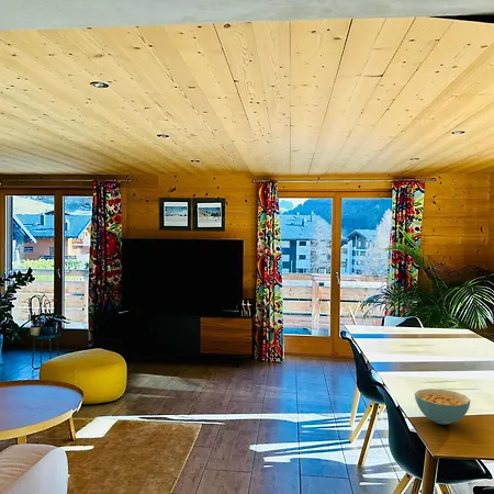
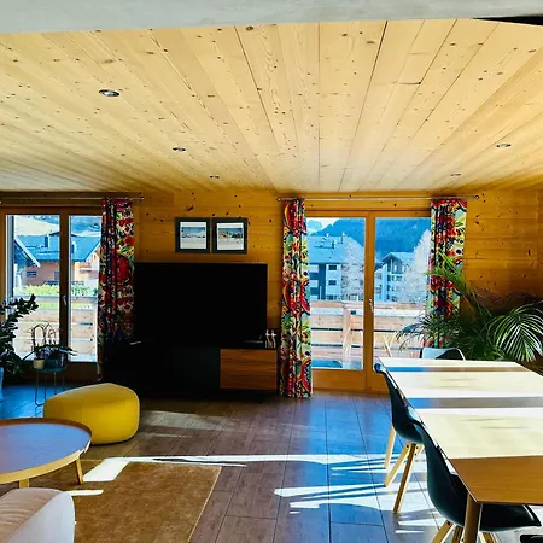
- cereal bowl (441, 408)
